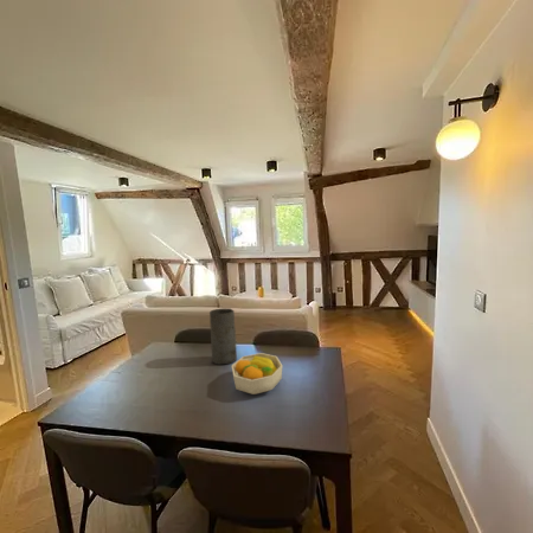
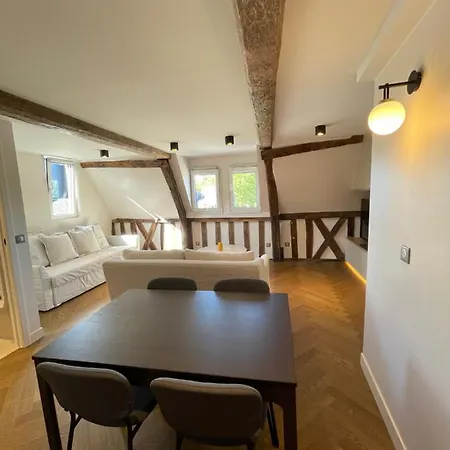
- vase (223, 335)
- fruit bowl (256, 370)
